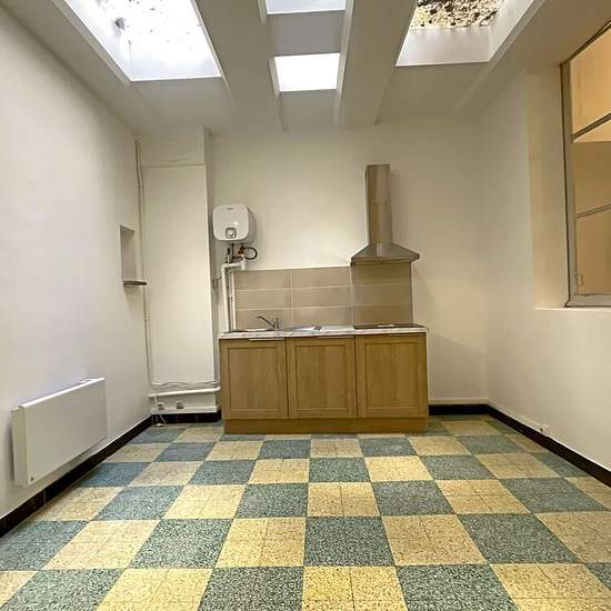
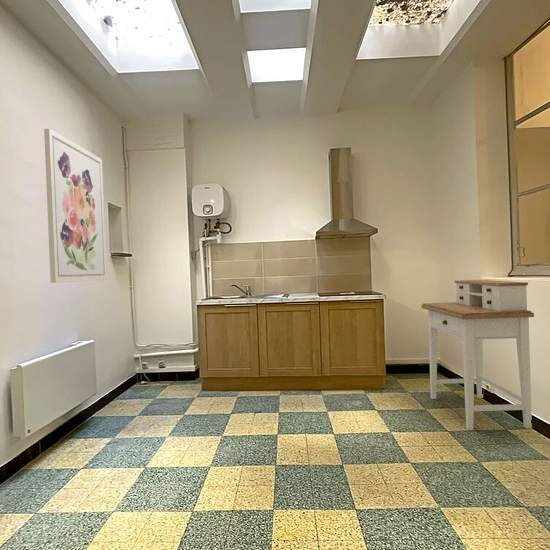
+ wall art (79, 213)
+ desk (471, 346)
